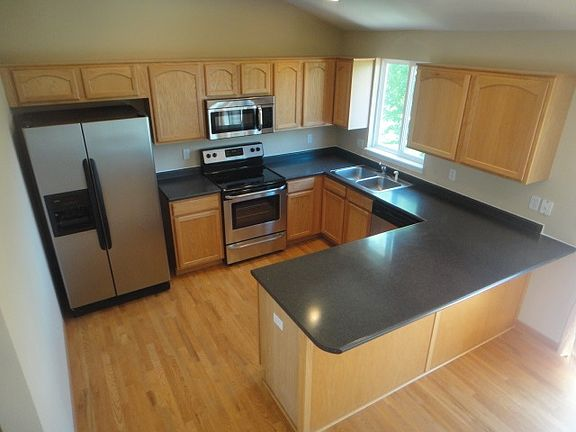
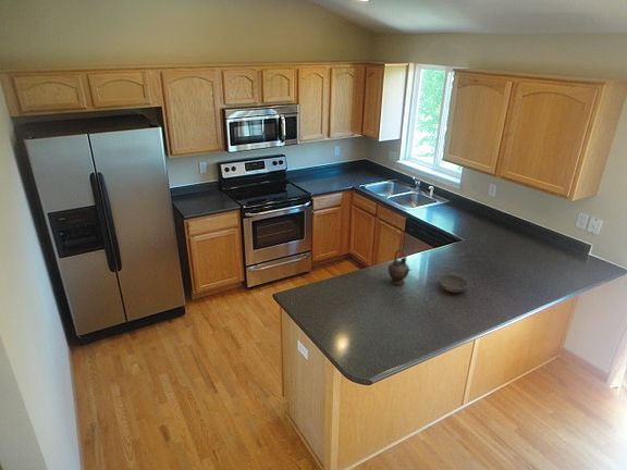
+ bowl (453, 285)
+ teapot (401, 267)
